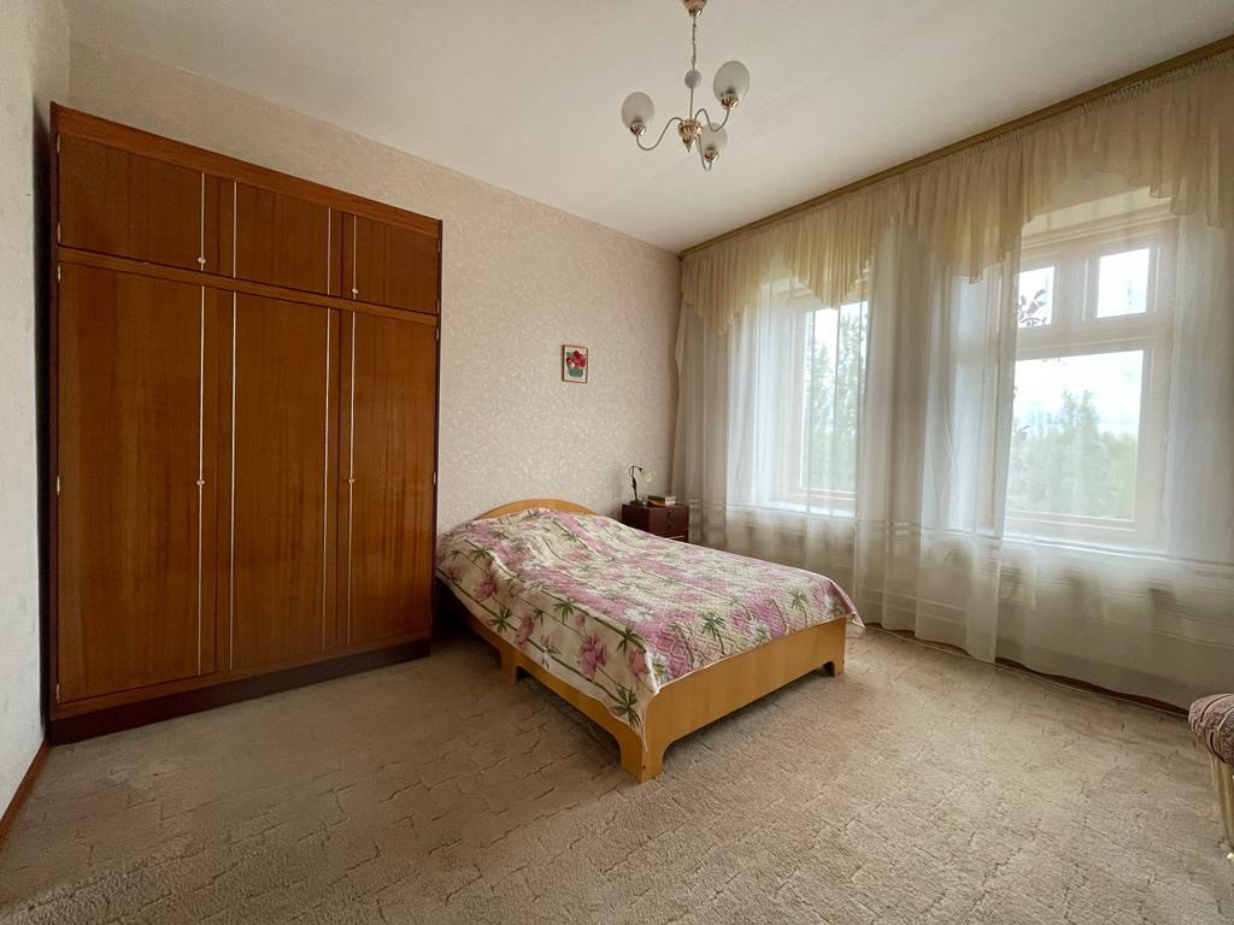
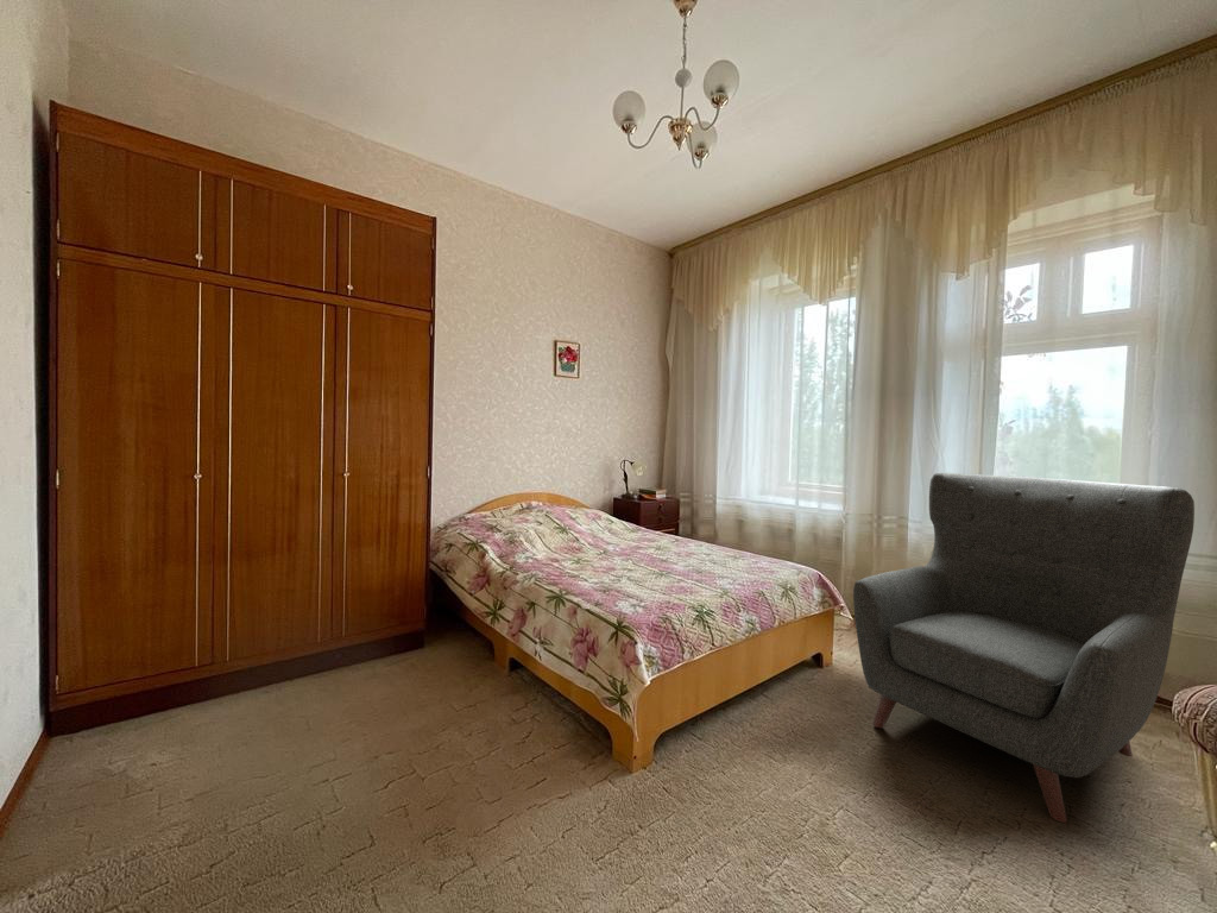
+ chair (1009, 609)
